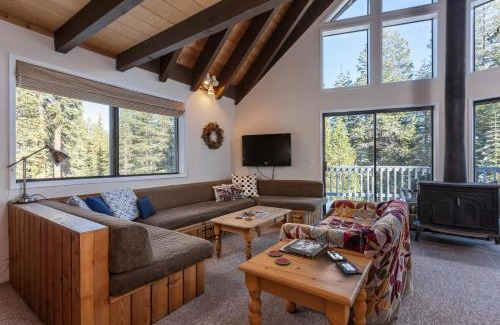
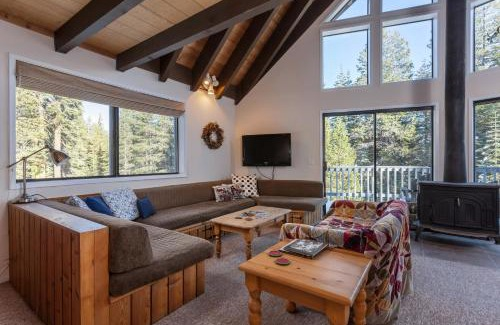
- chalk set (337, 255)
